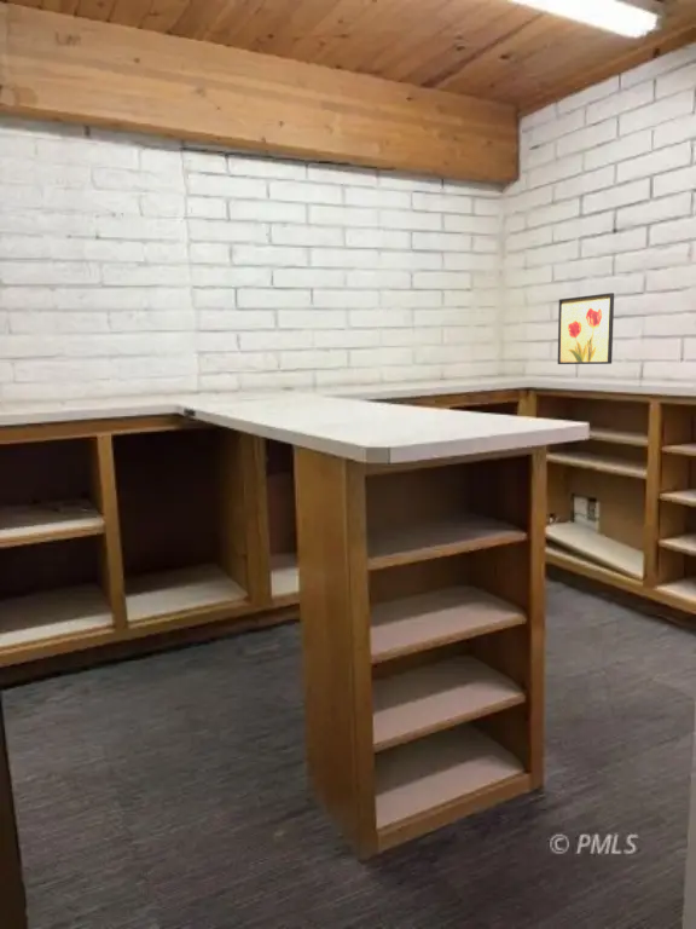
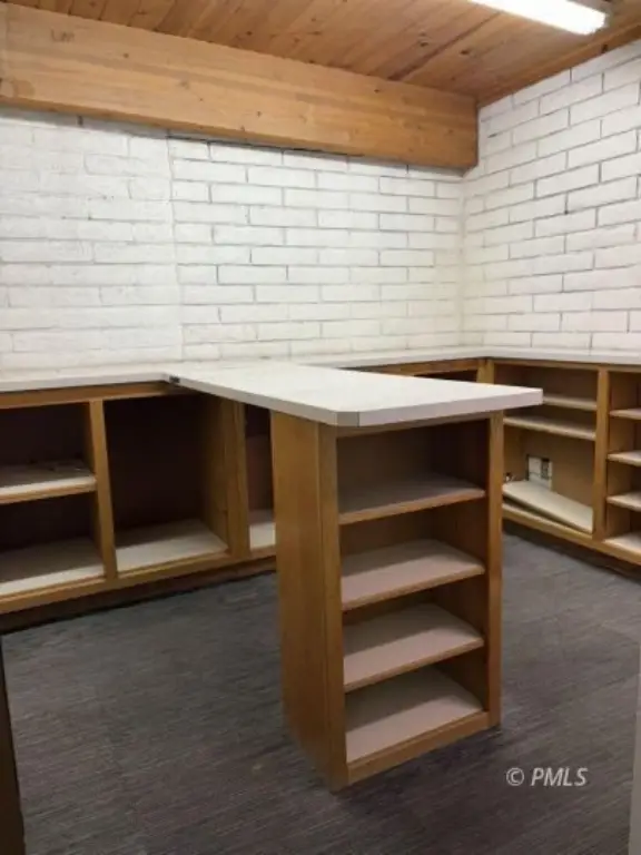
- wall art (585, 330)
